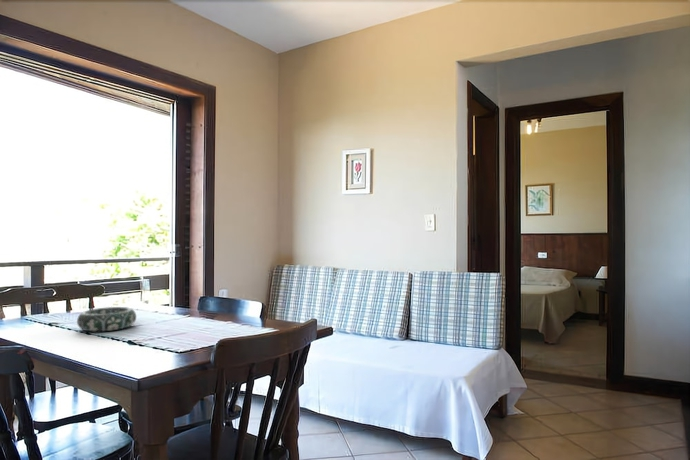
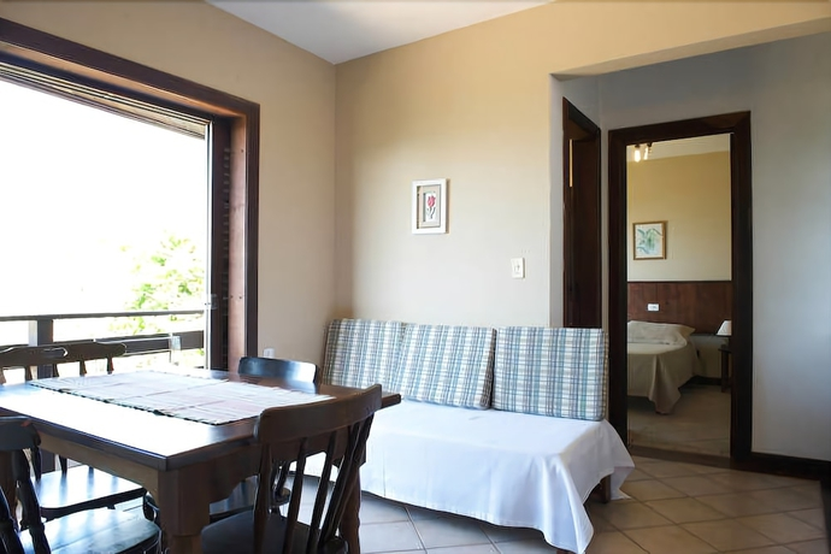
- decorative bowl (107, 319)
